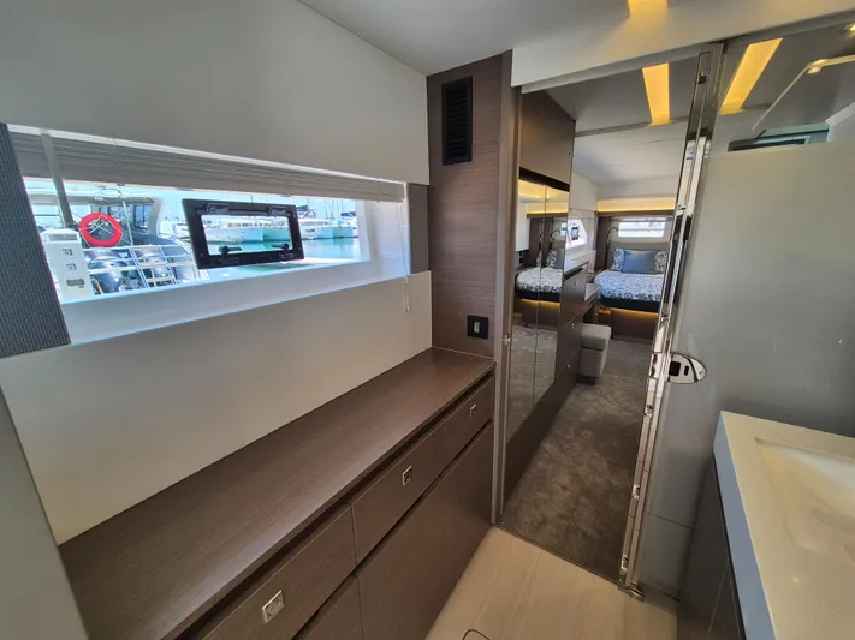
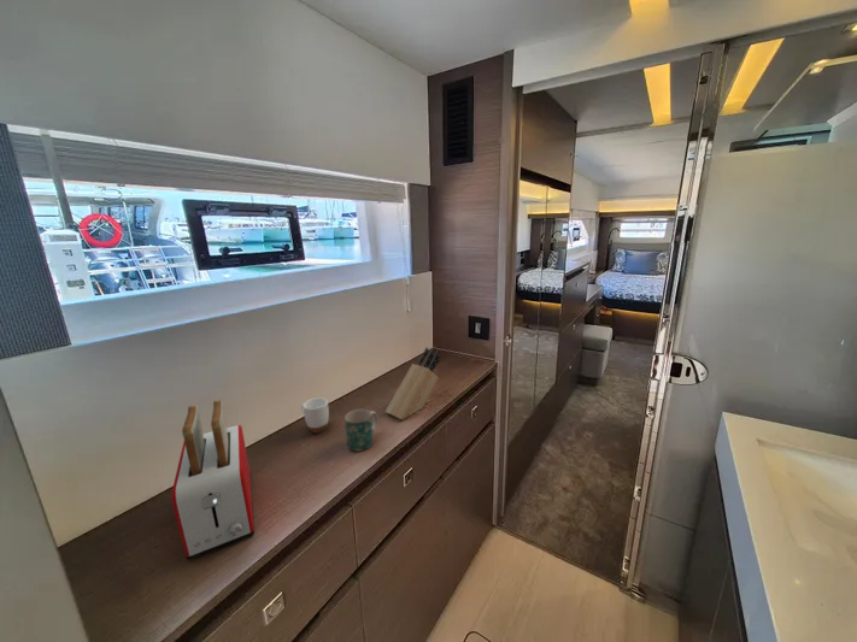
+ mug (313, 414)
+ knife block (415, 379)
+ toaster (213, 466)
+ mug (363, 426)
